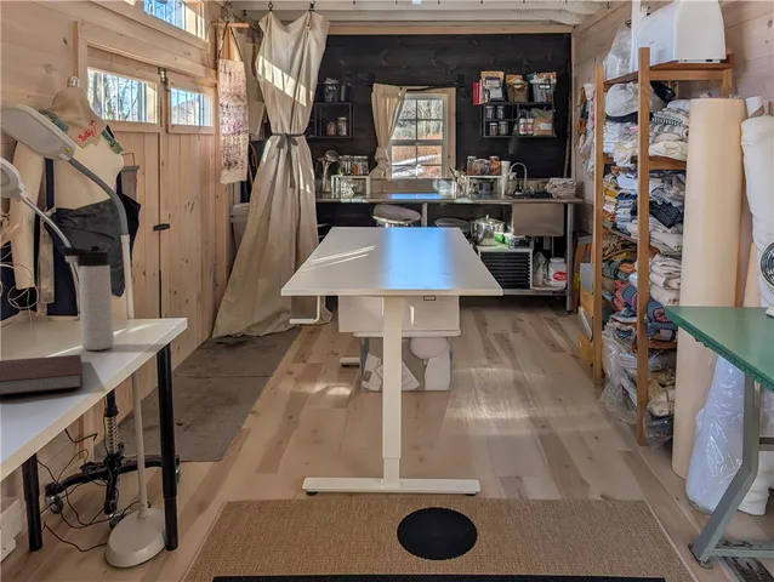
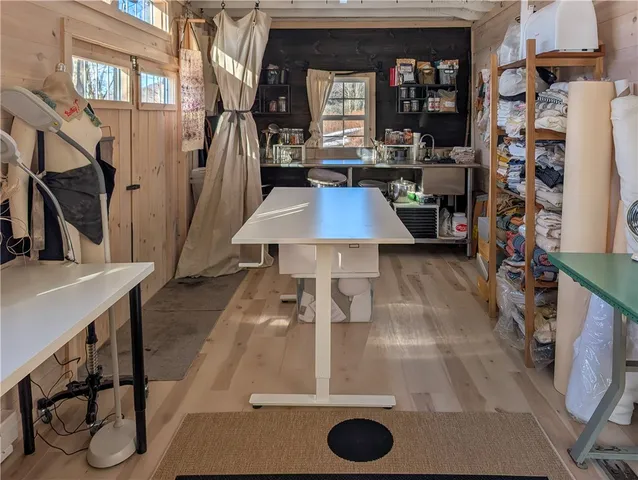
- notebook (38, 373)
- thermos bottle (87, 297)
